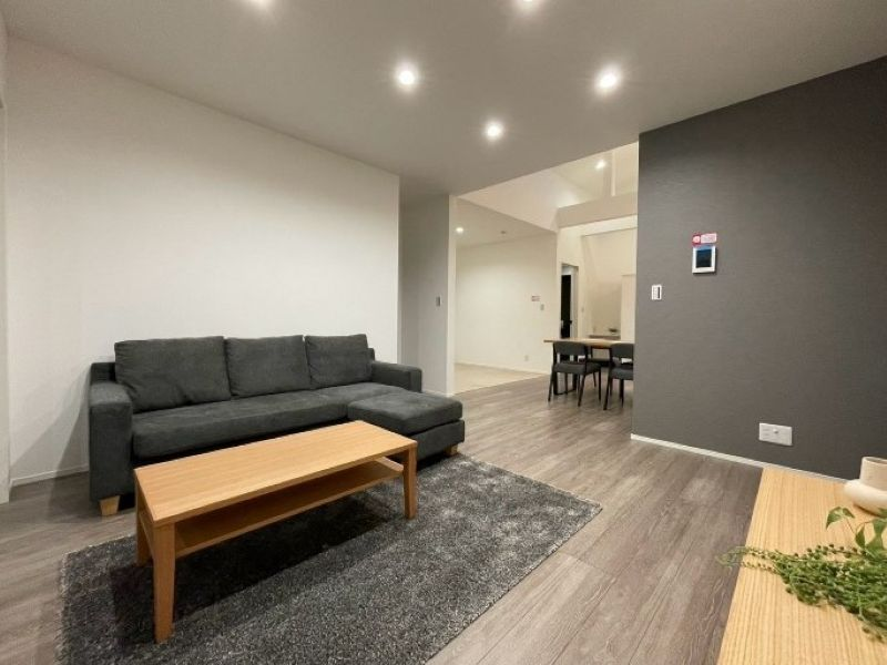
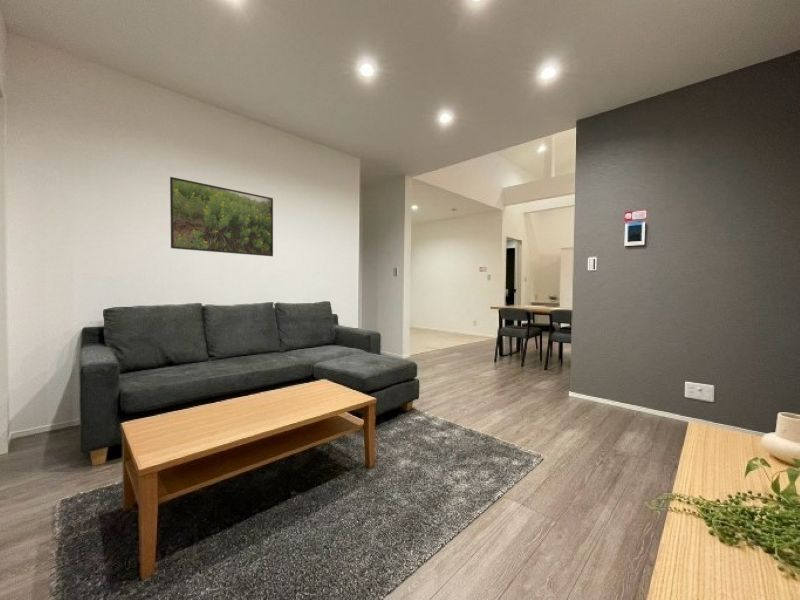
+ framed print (226, 220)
